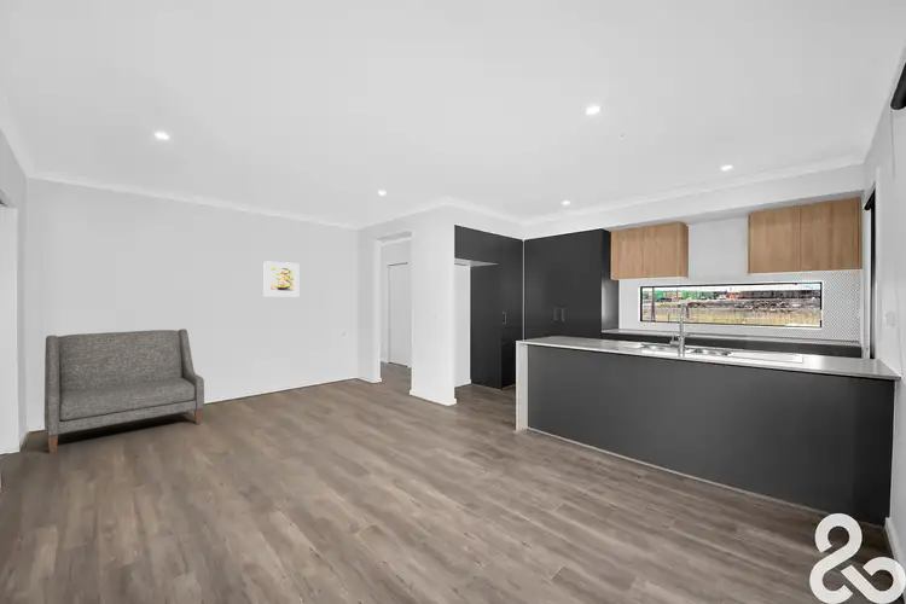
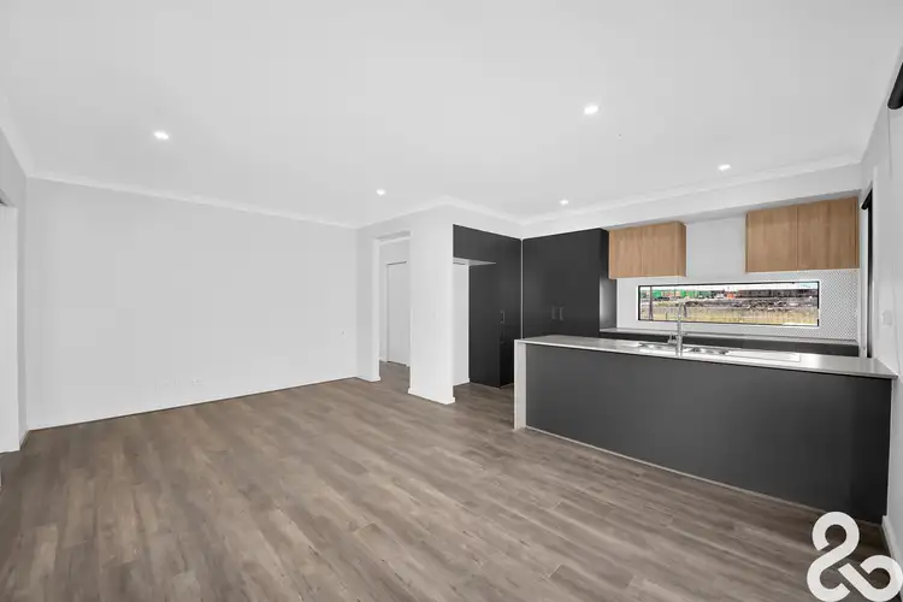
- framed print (281, 279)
- sofa (128, 381)
